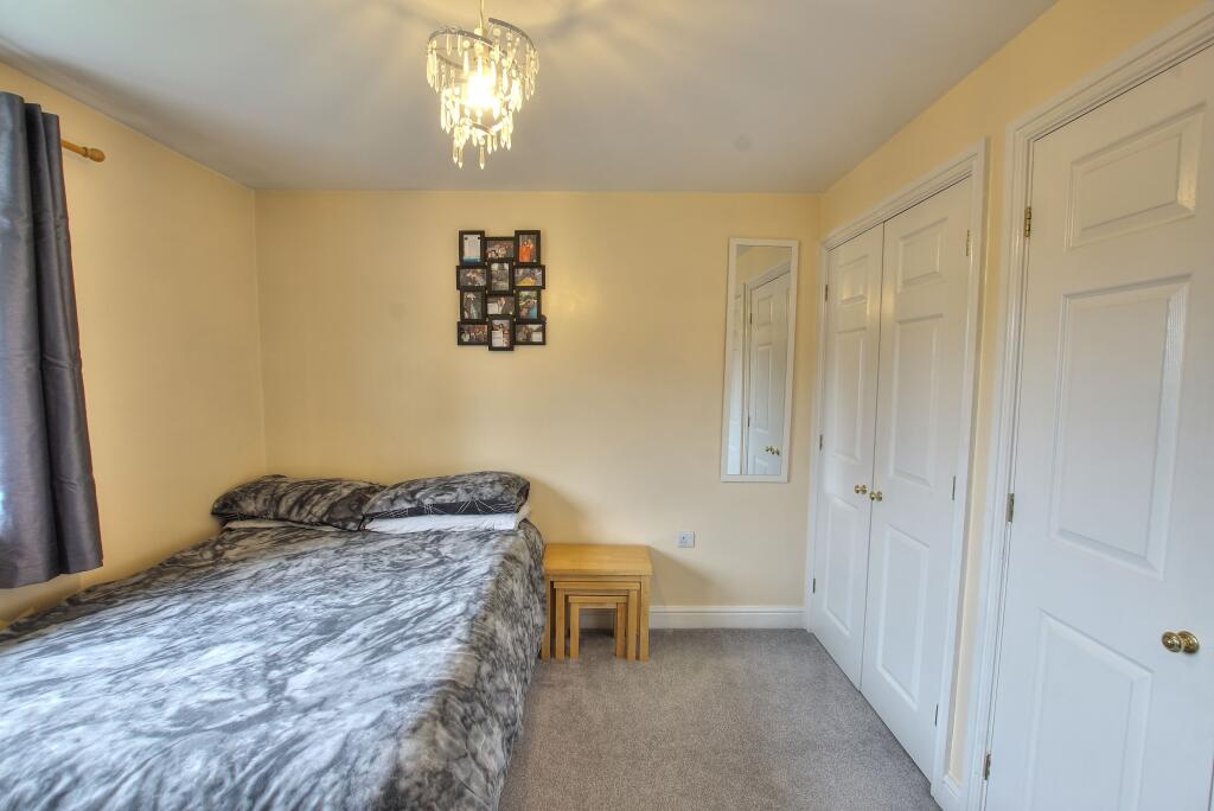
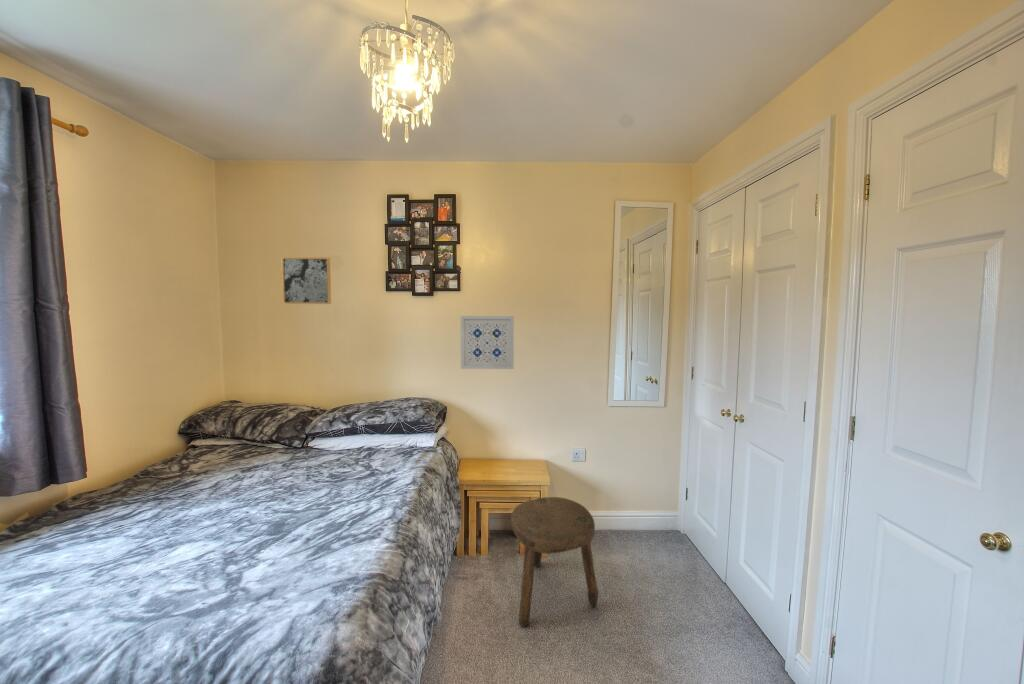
+ stool (551, 552)
+ wall art (306, 280)
+ wall art (487, 342)
